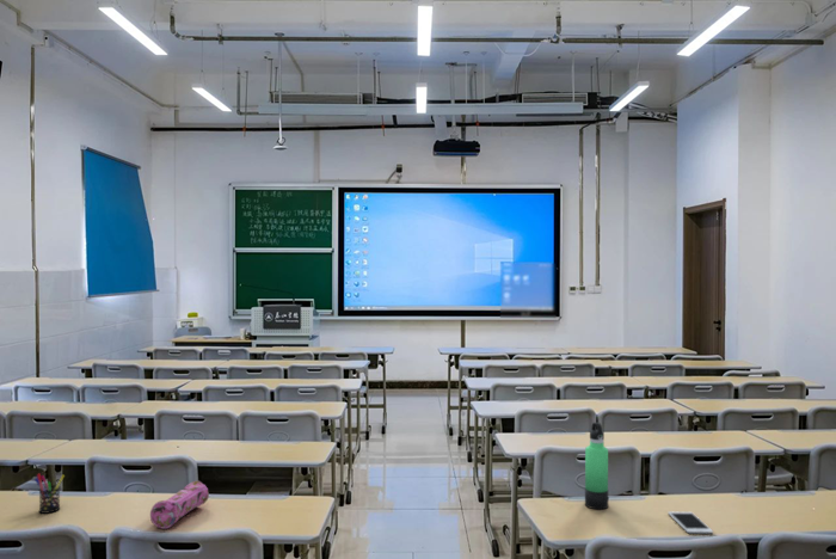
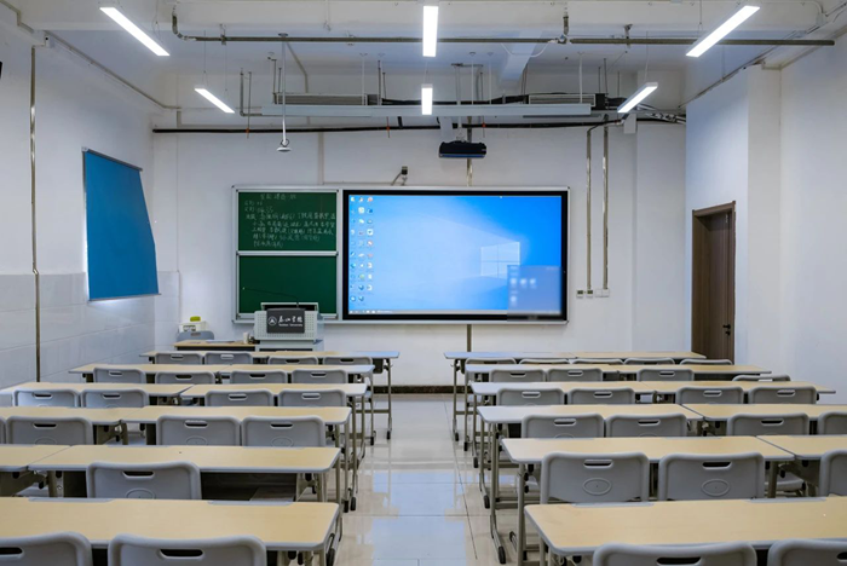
- pencil case (180, 503)
- thermos bottle (596, 463)
- pen holder (48, 491)
- cell phone (689, 522)
